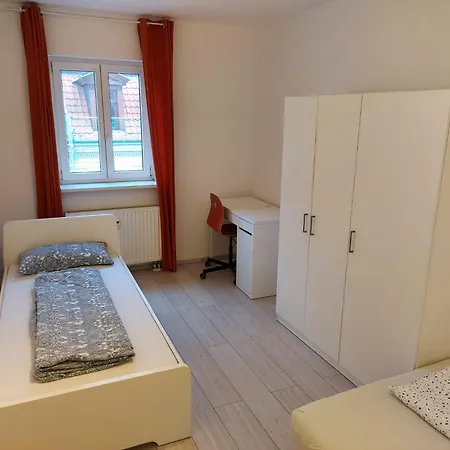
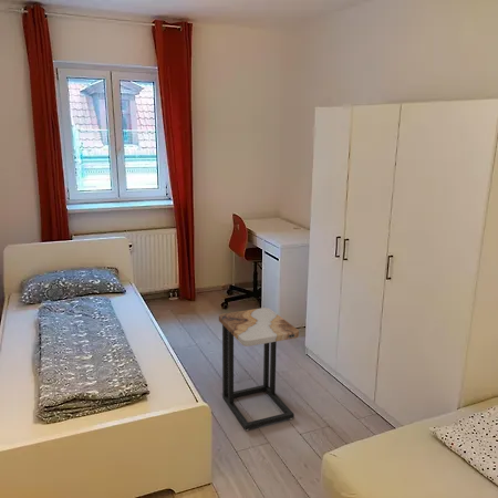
+ side table (263, 365)
